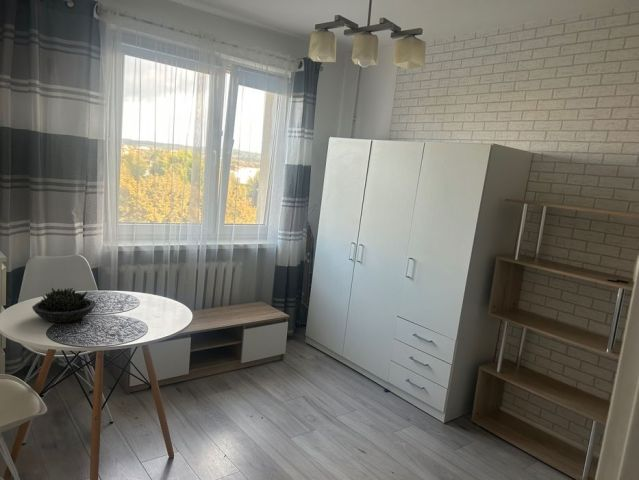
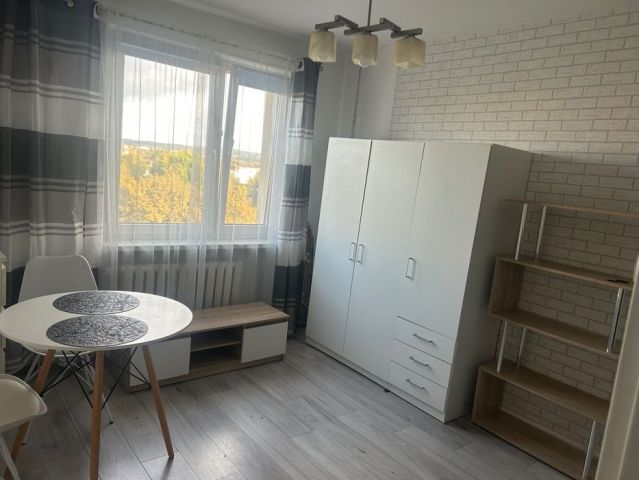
- succulent plant (64, 303)
